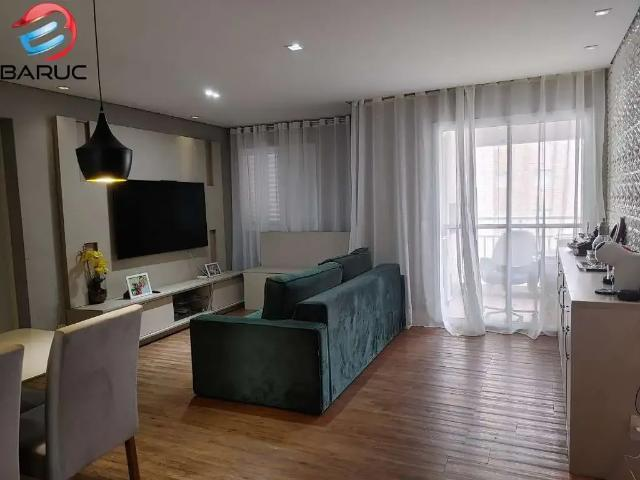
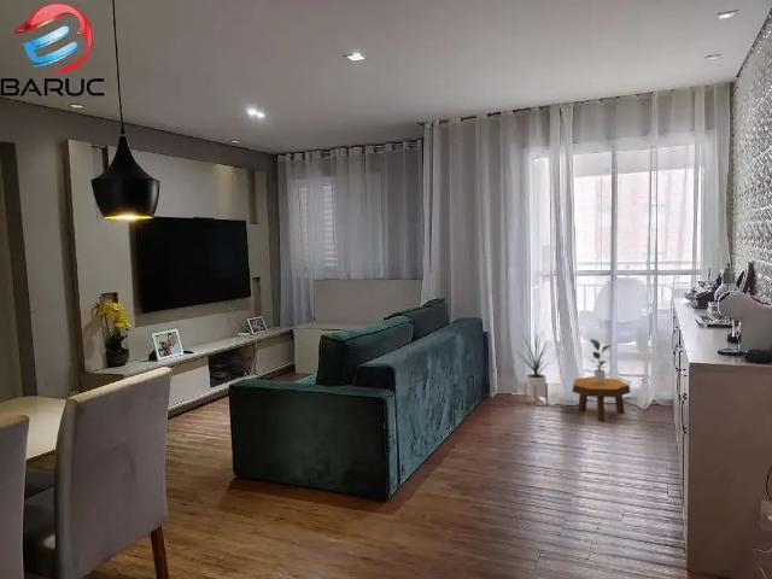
+ footstool (598, 398)
+ house plant (536, 367)
+ potted plant (600, 362)
